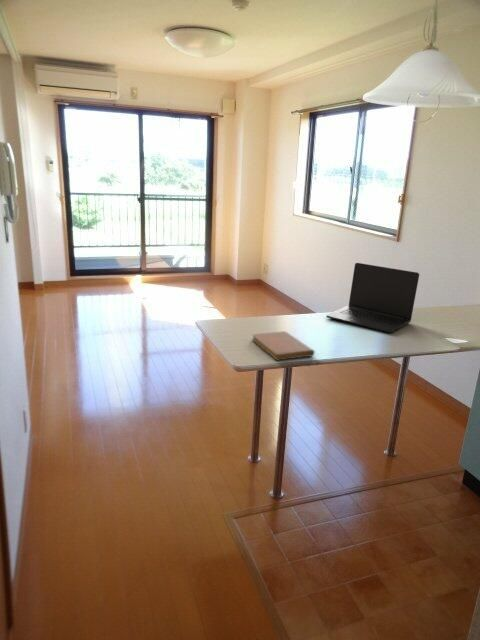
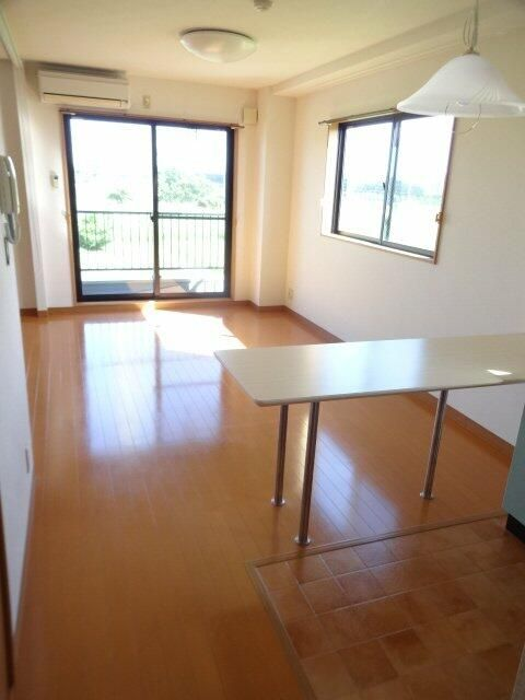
- laptop (371, 295)
- notebook (281, 344)
